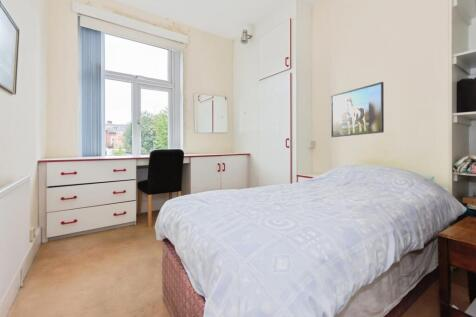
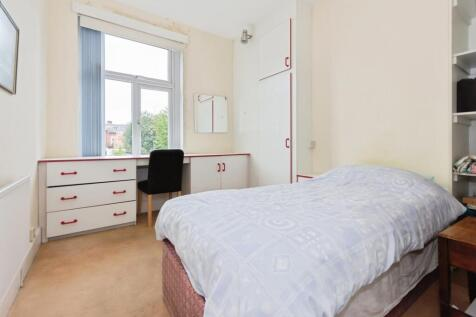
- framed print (354, 112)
